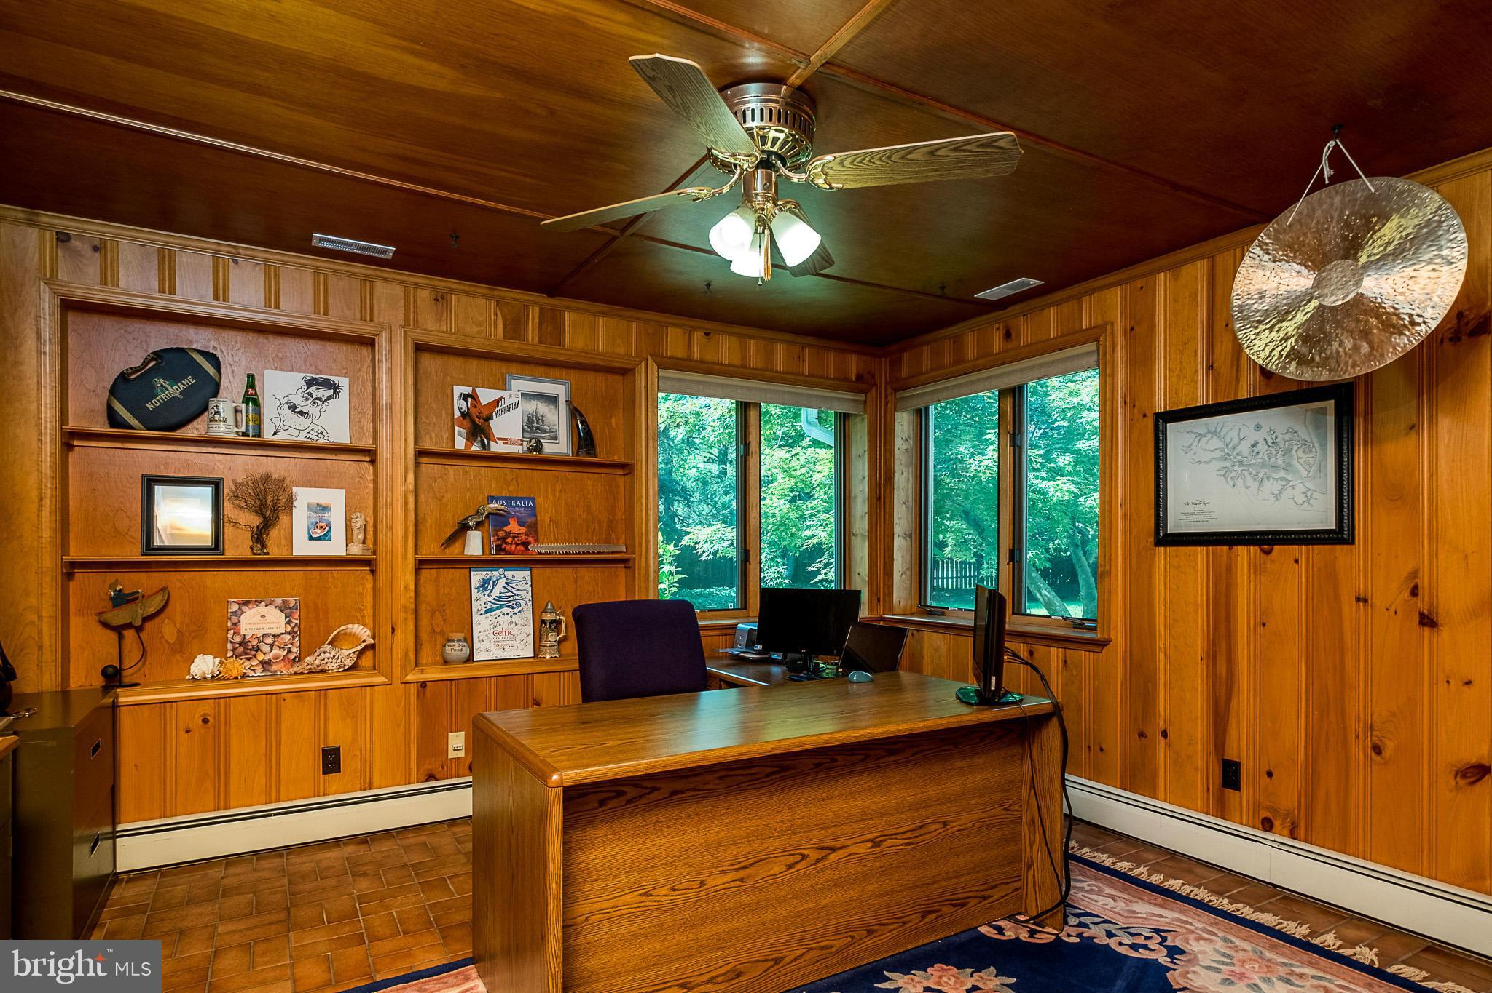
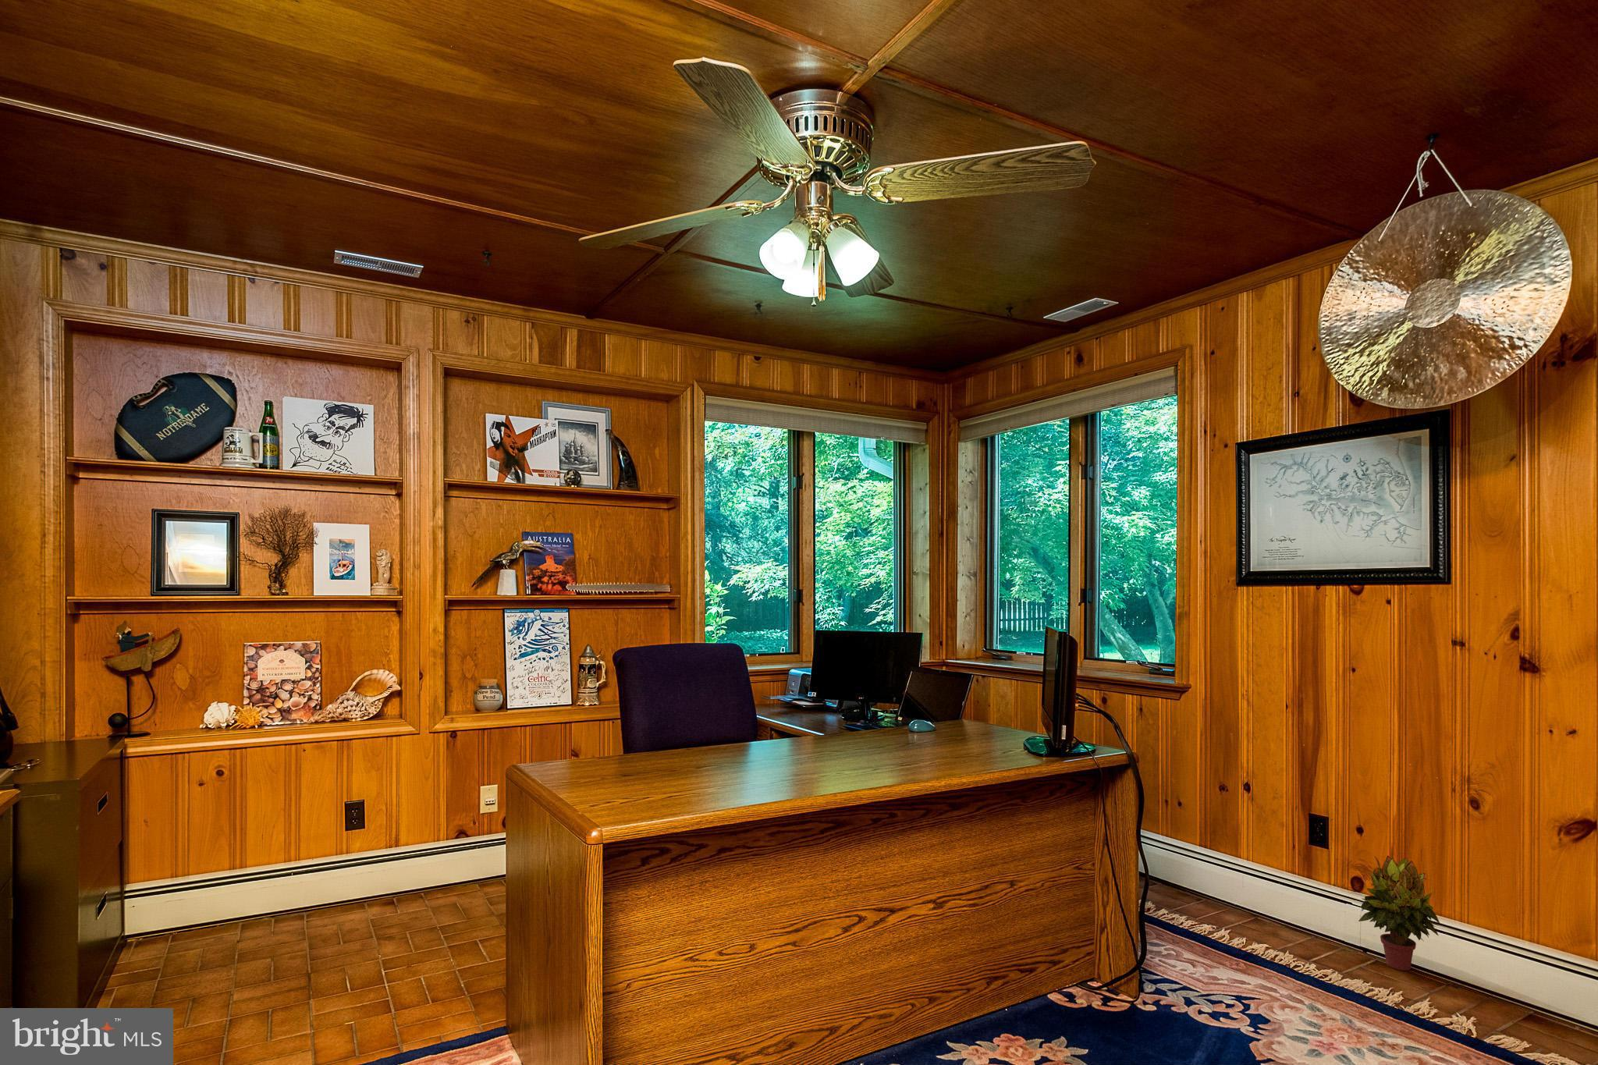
+ potted plant (1400, 913)
